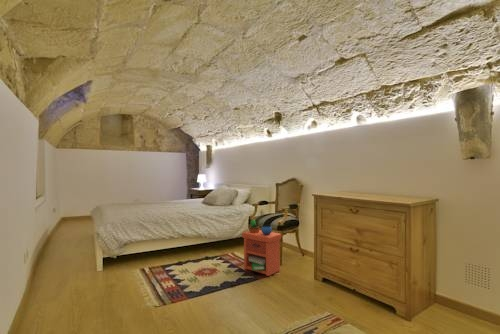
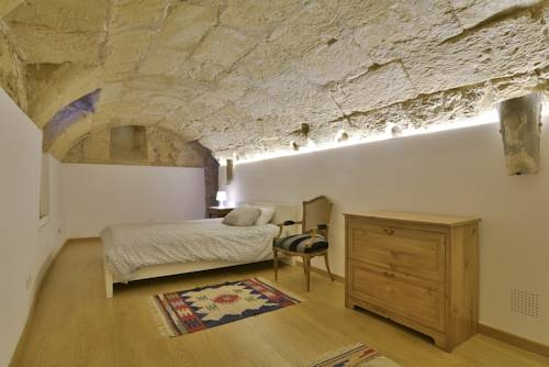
- nightstand (260, 244)
